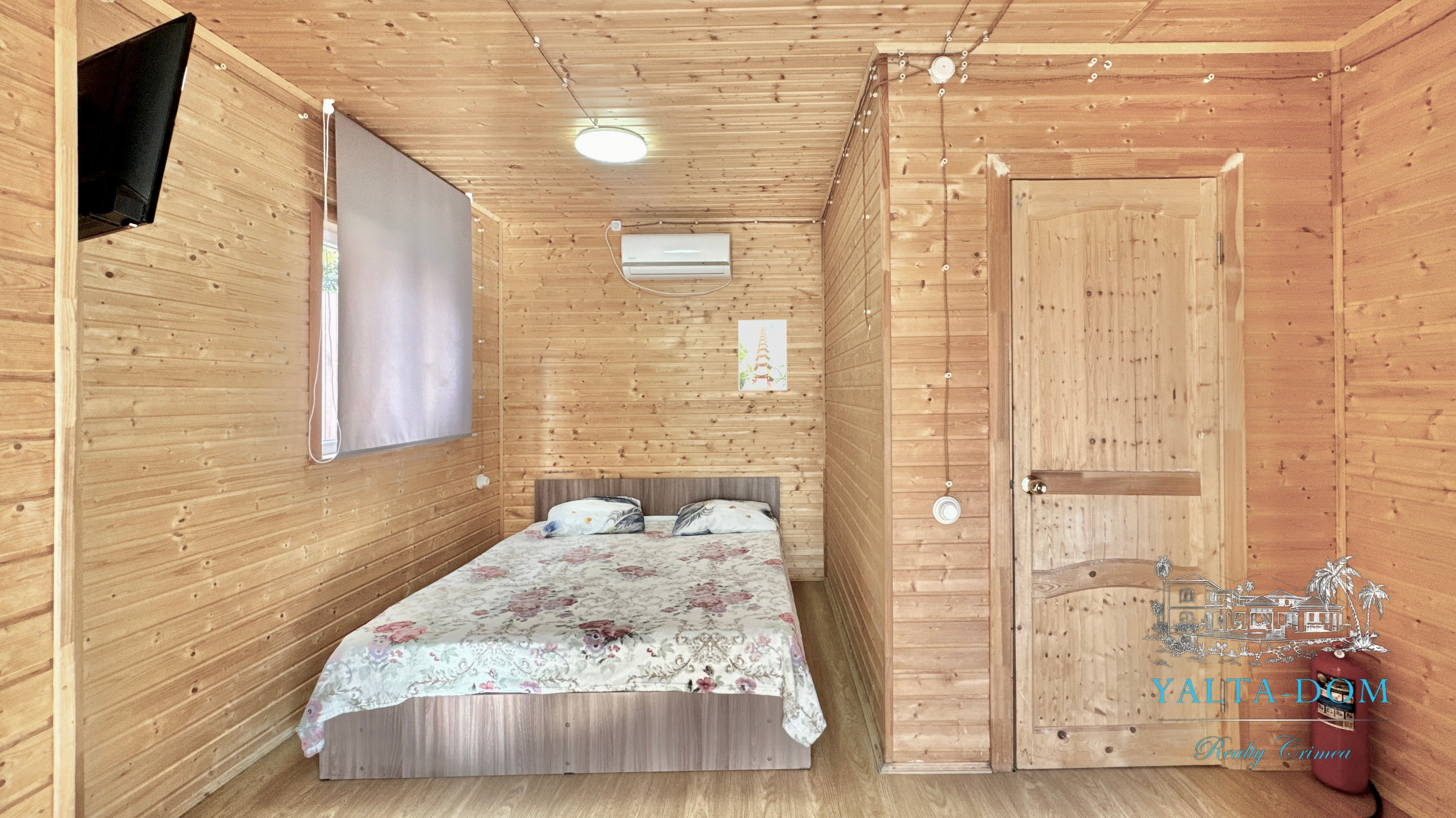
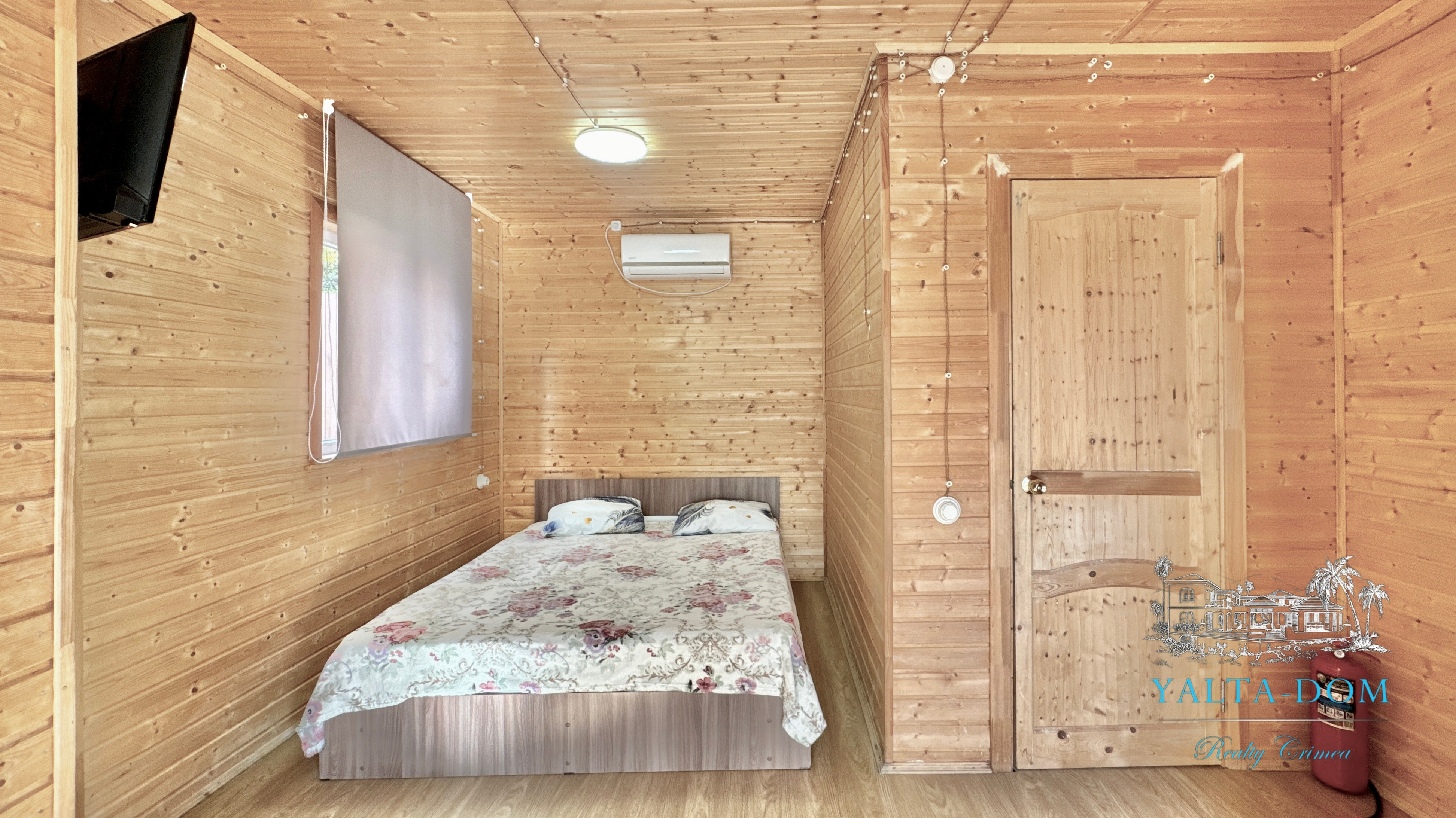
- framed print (762, 355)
